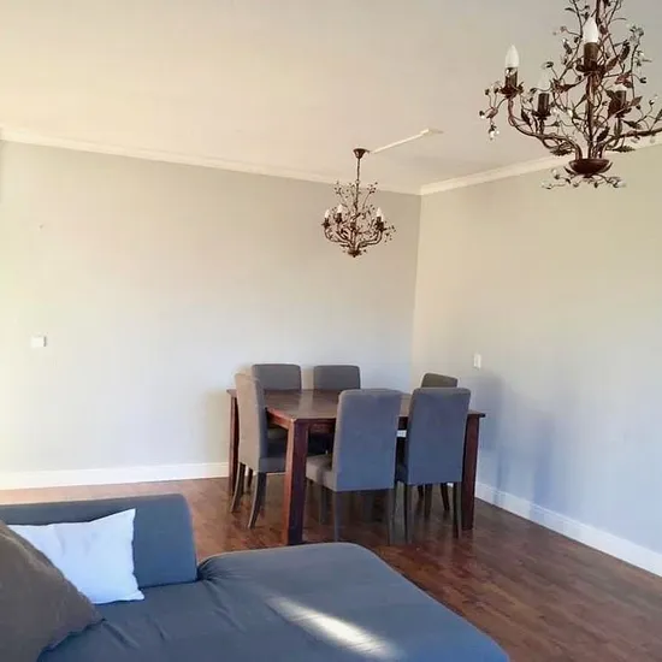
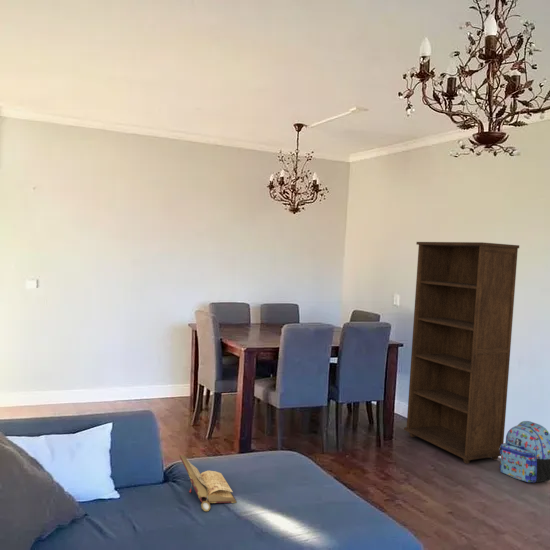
+ bookcase (457, 346)
+ backpack (525, 449)
+ book (207, 478)
